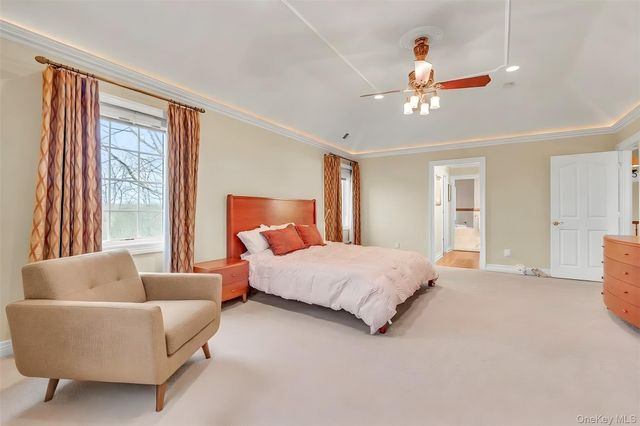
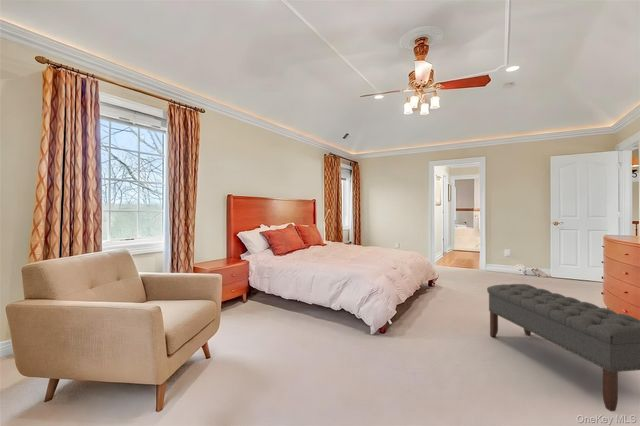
+ bench (559, 331)
